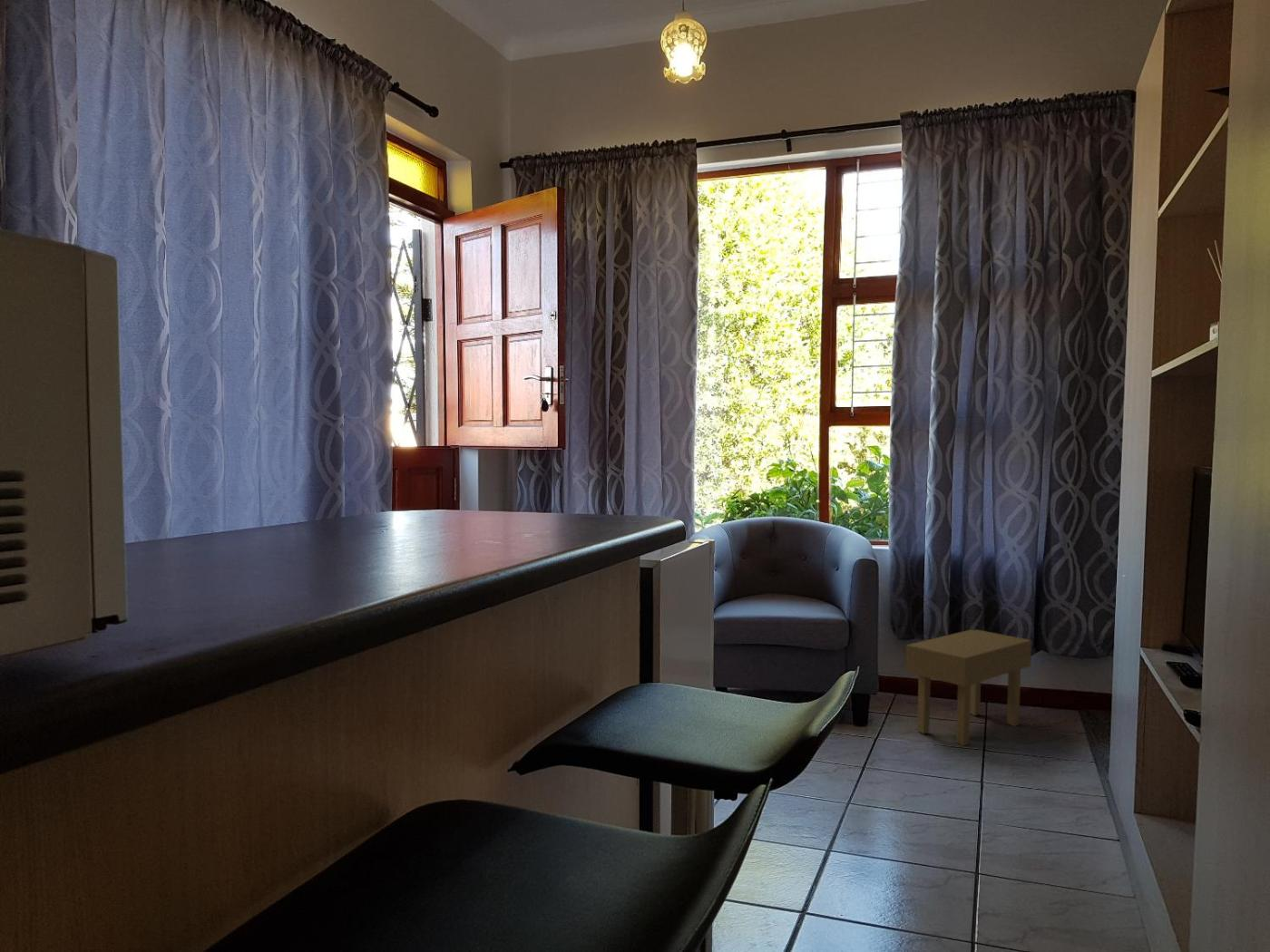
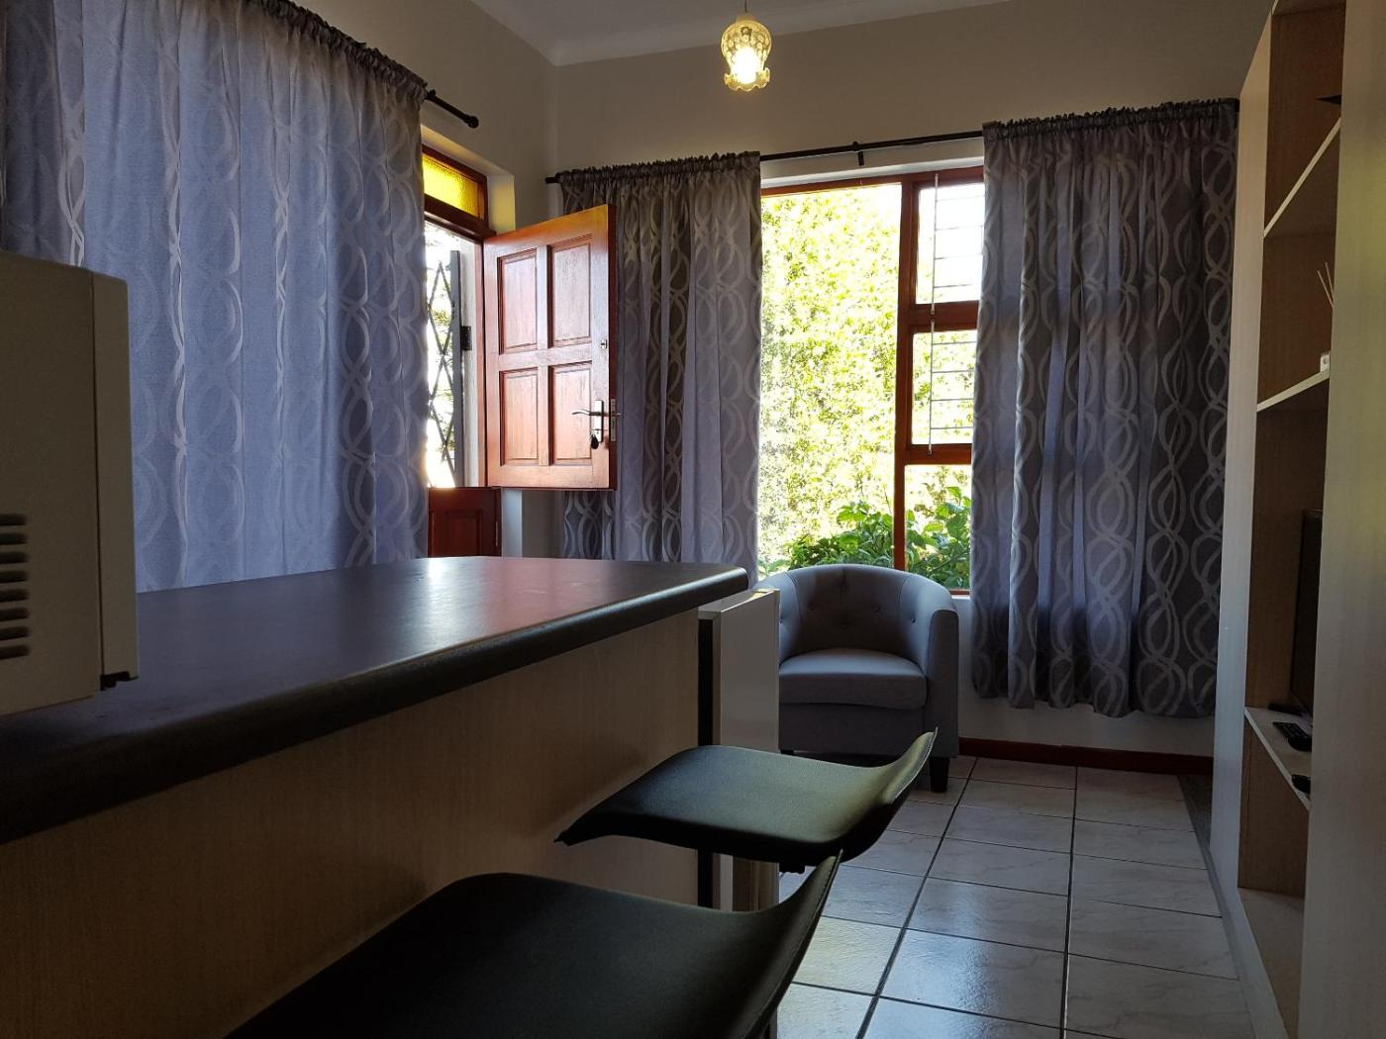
- side table (968, 685)
